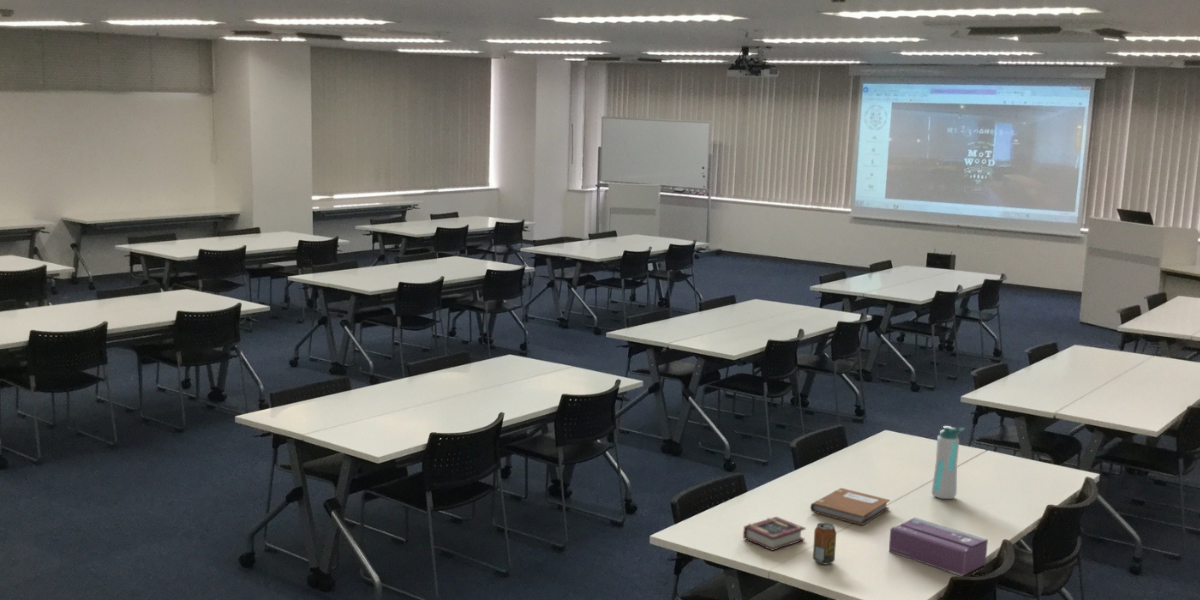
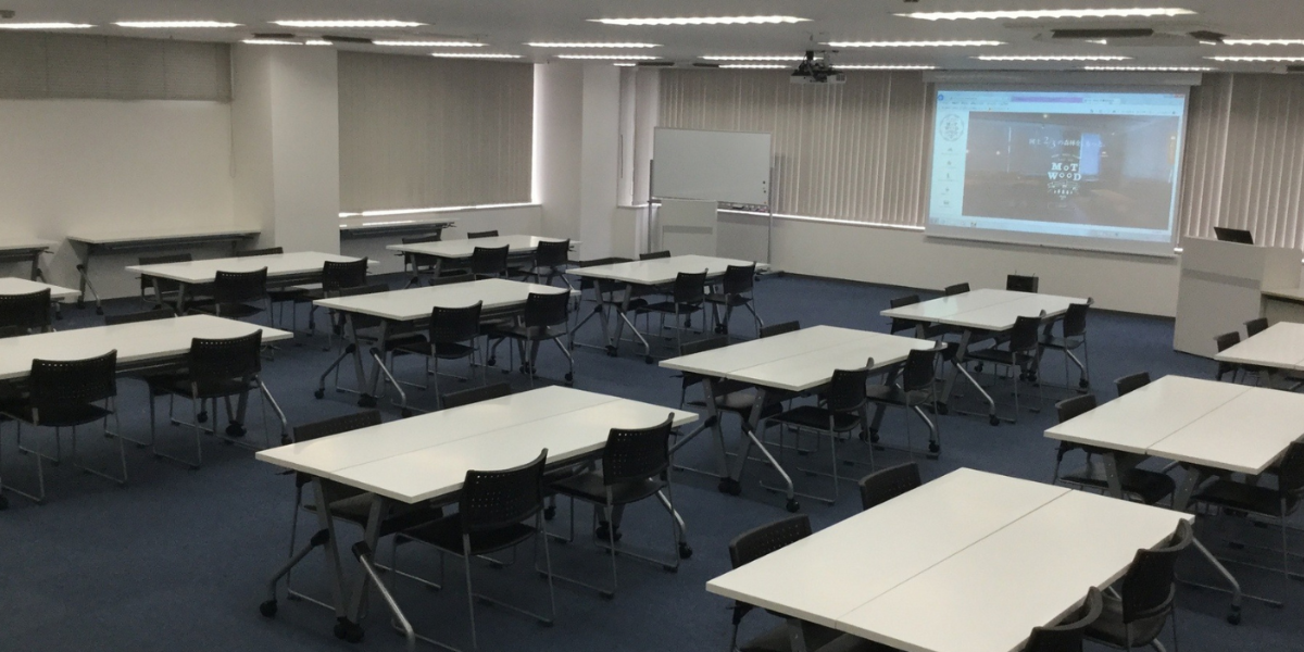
- tissue box (937, 545)
- book (773, 532)
- water bottle (948, 461)
- beverage can (824, 543)
- notebook (850, 505)
